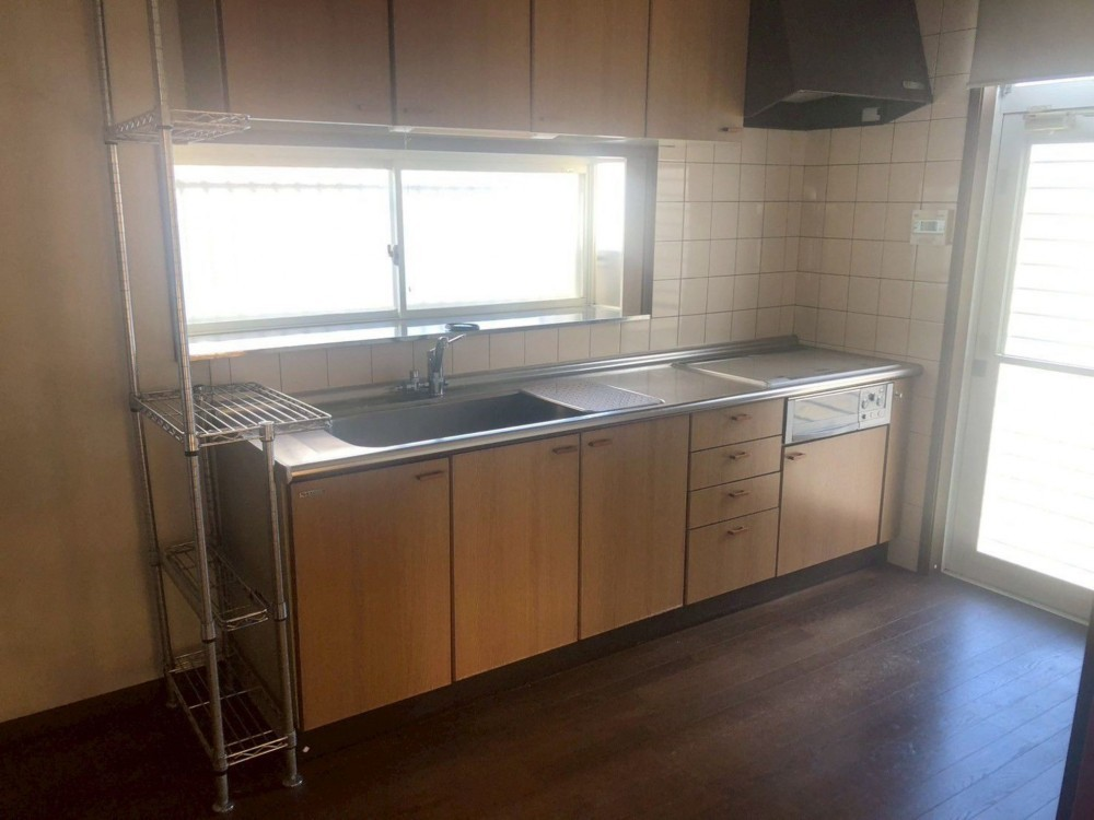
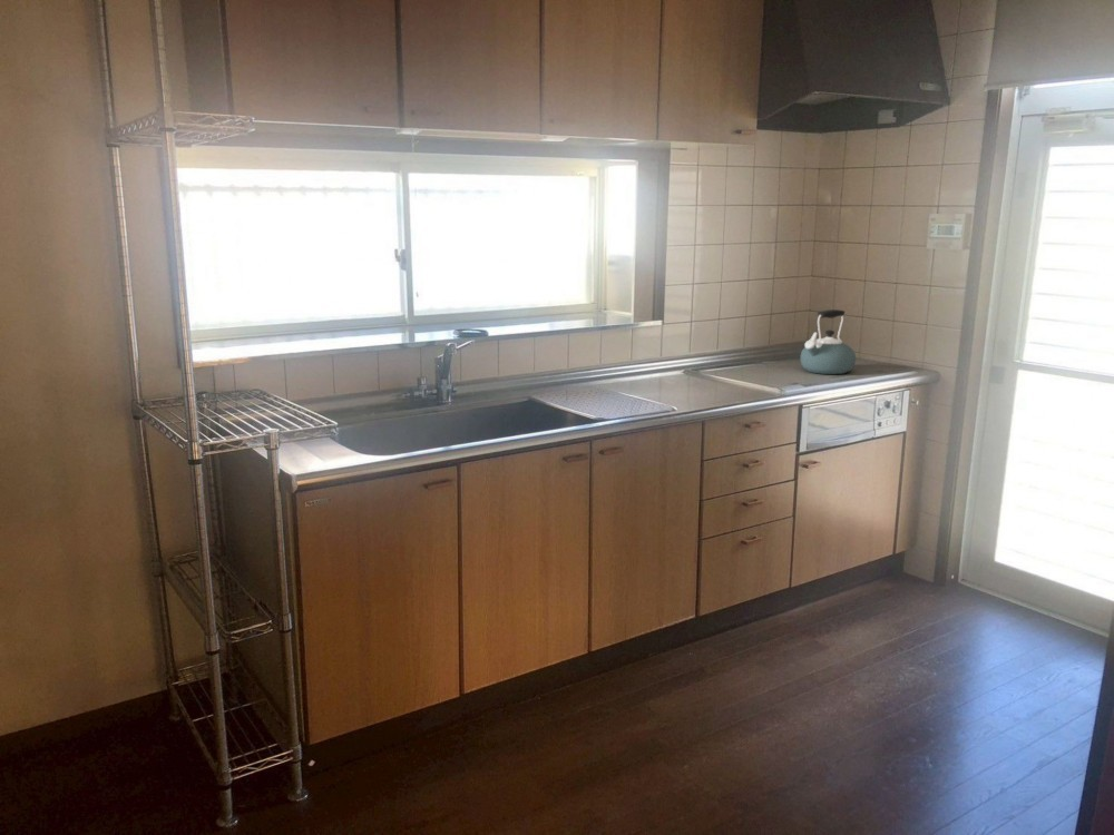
+ kettle (825, 341)
